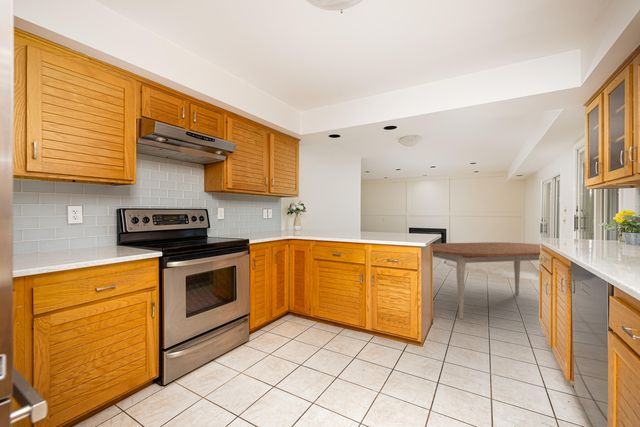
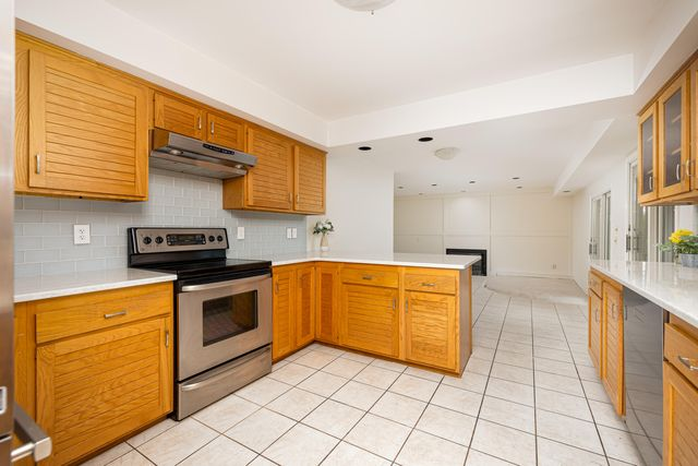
- dining table (492, 261)
